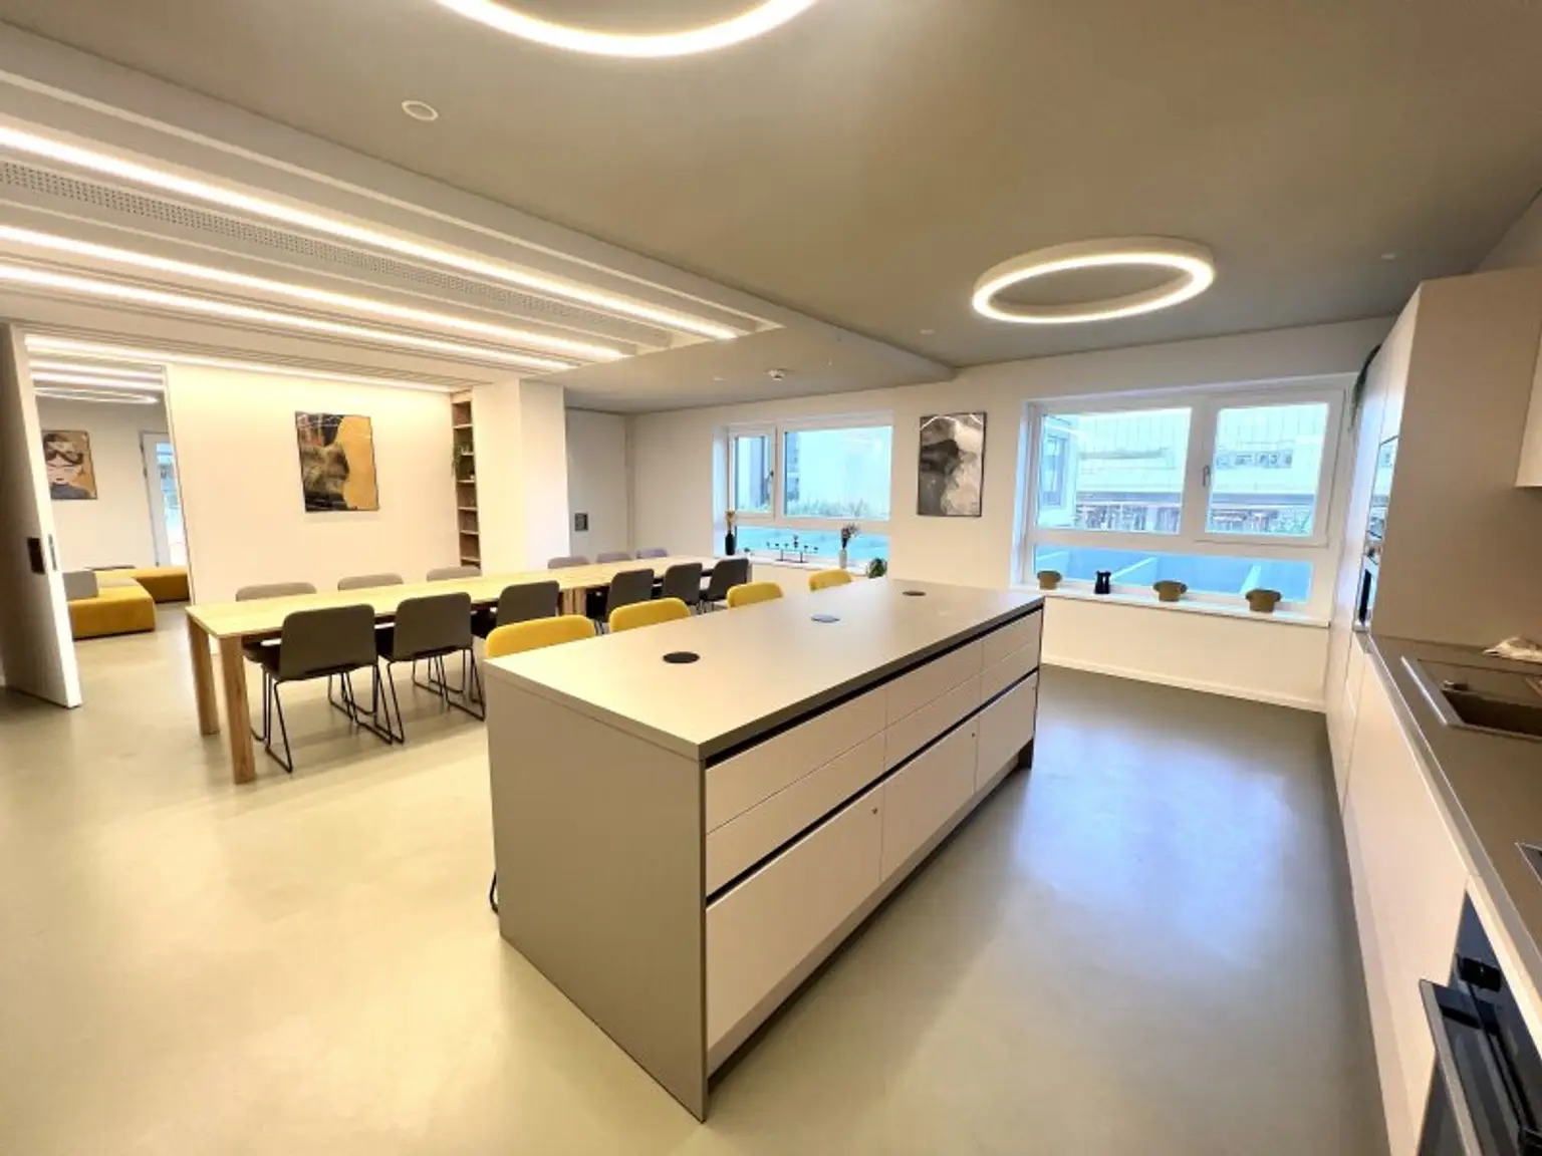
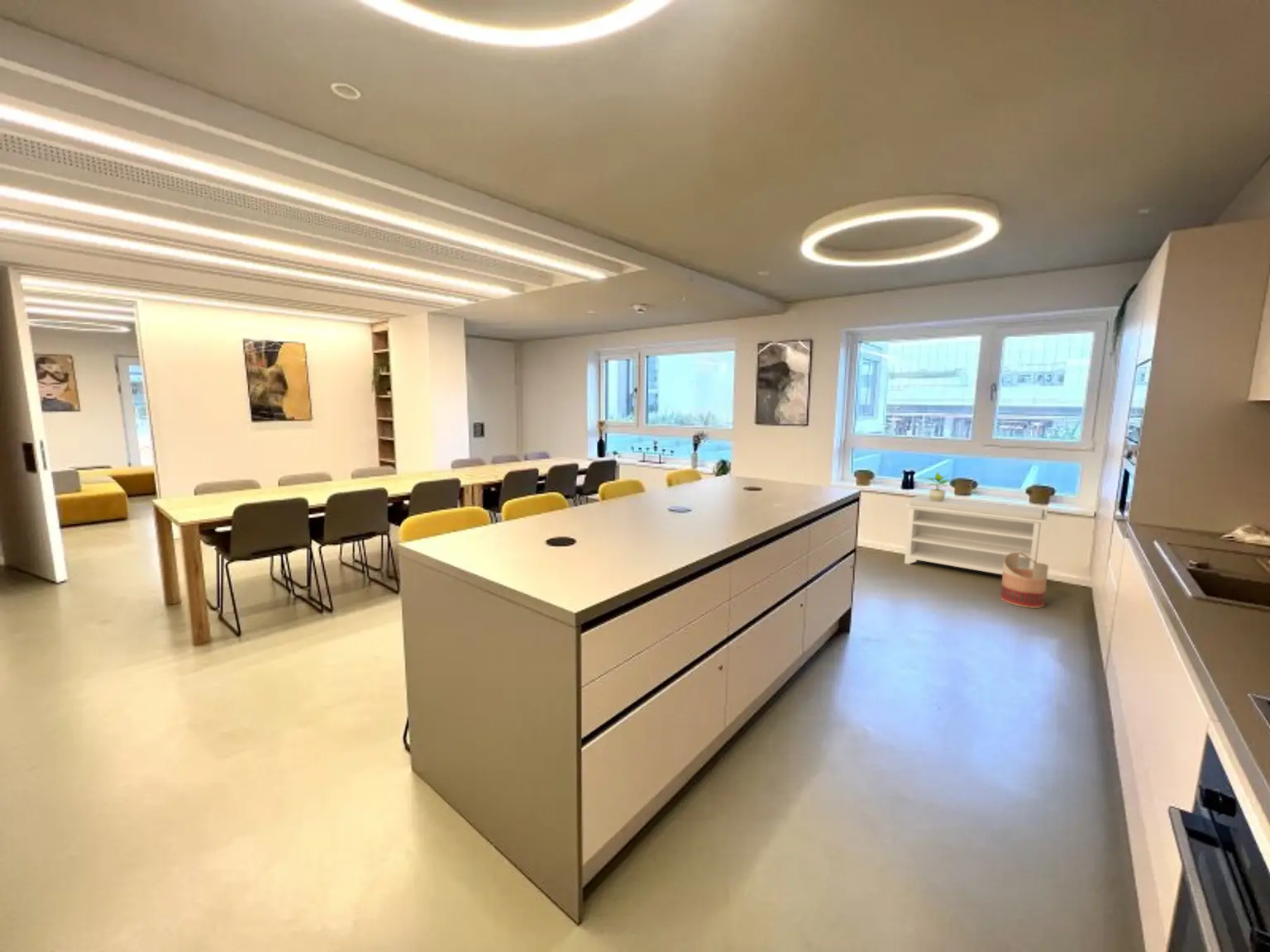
+ potted plant (936, 486)
+ bench (971, 536)
+ basket (1024, 578)
